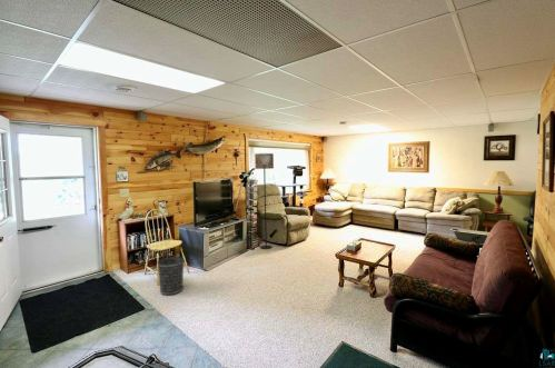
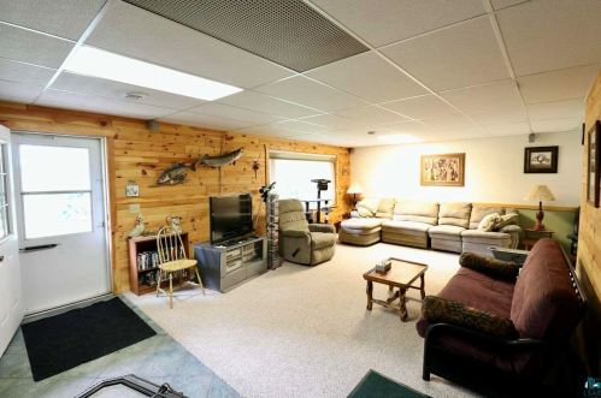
- floor lamp (265, 200)
- wastebasket (170, 275)
